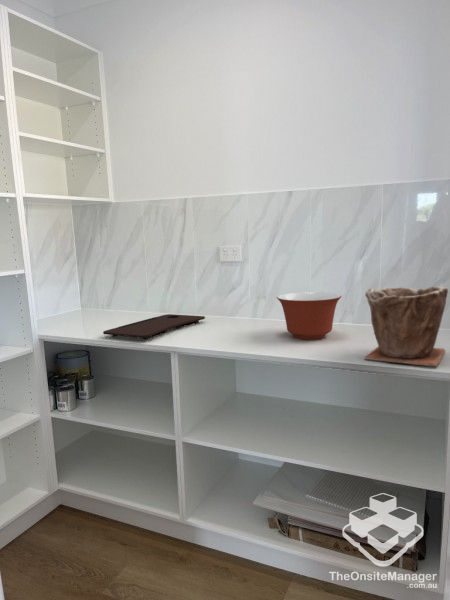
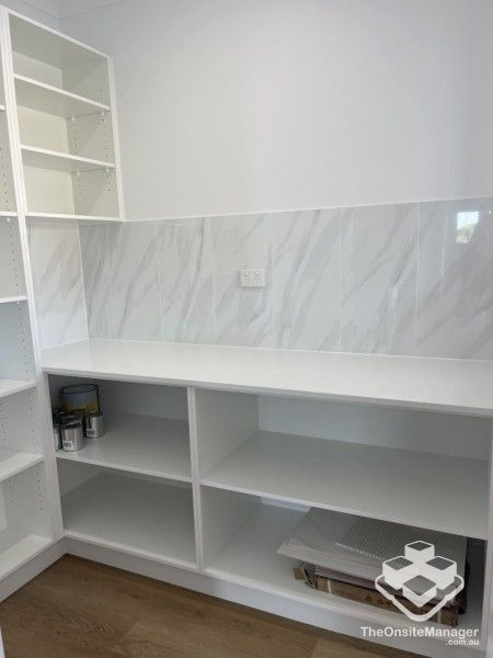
- cutting board (157, 326)
- plant pot (405, 321)
- mixing bowl (309, 315)
